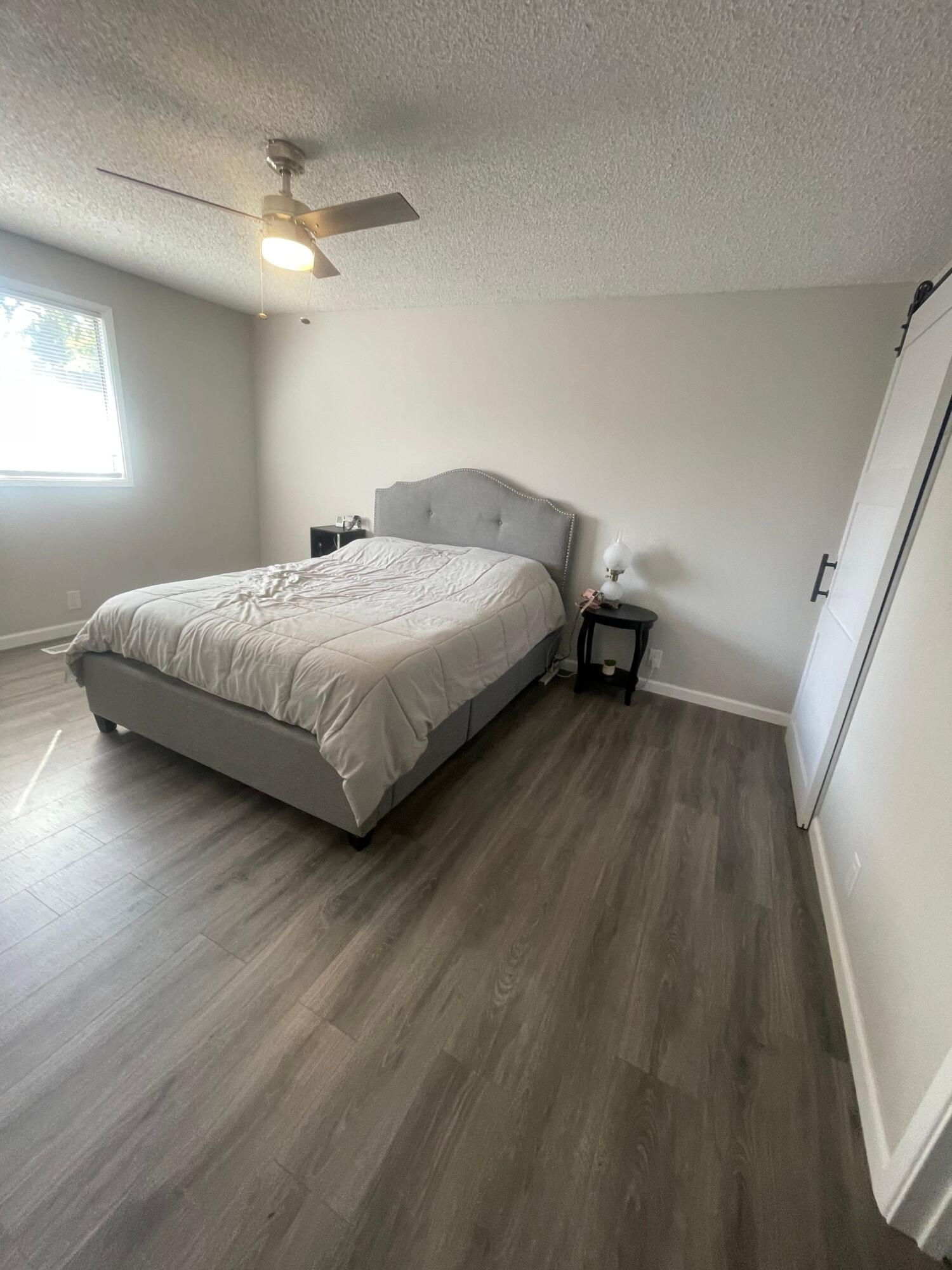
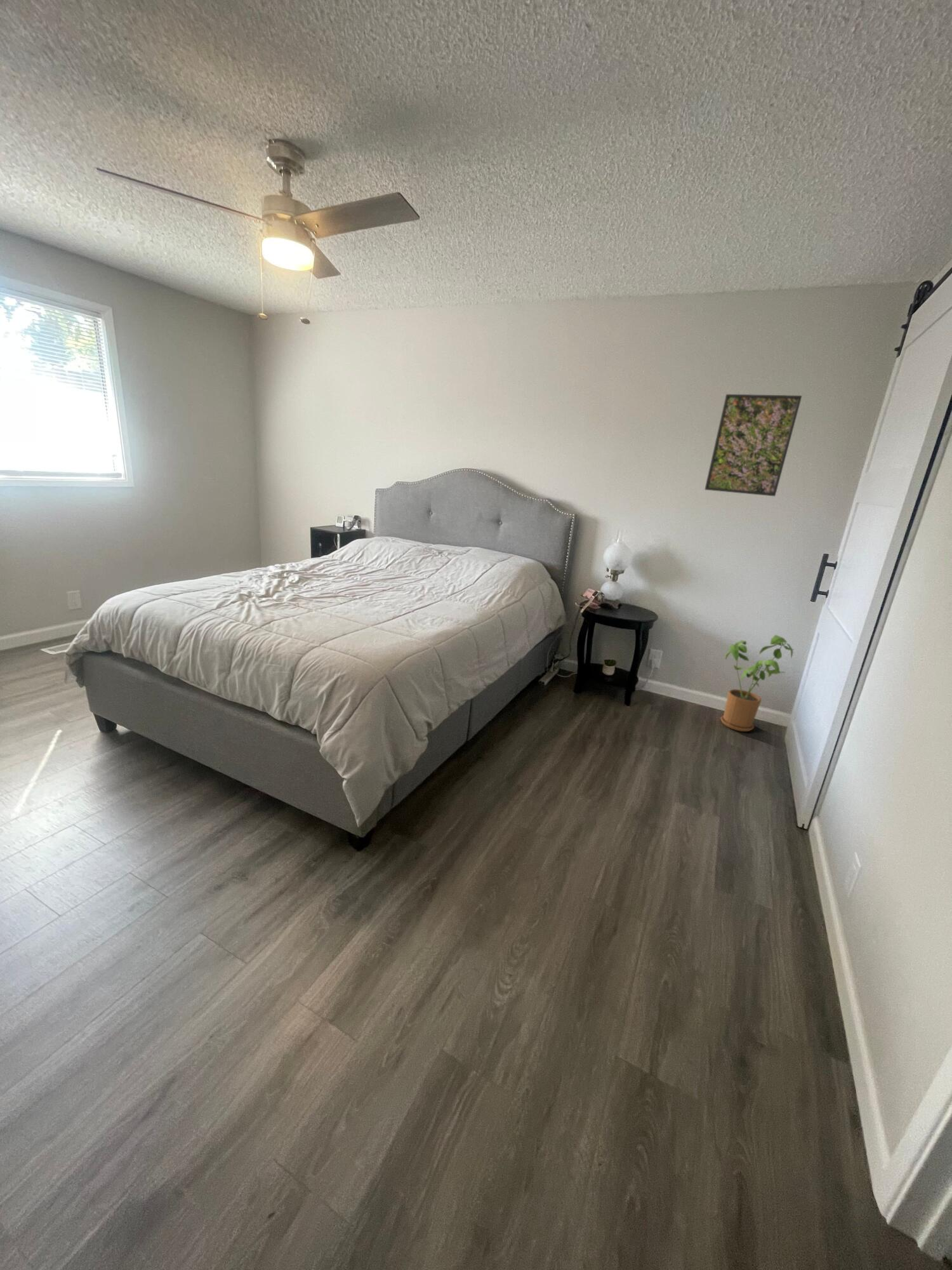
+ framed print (750, 445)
+ house plant (752, 682)
